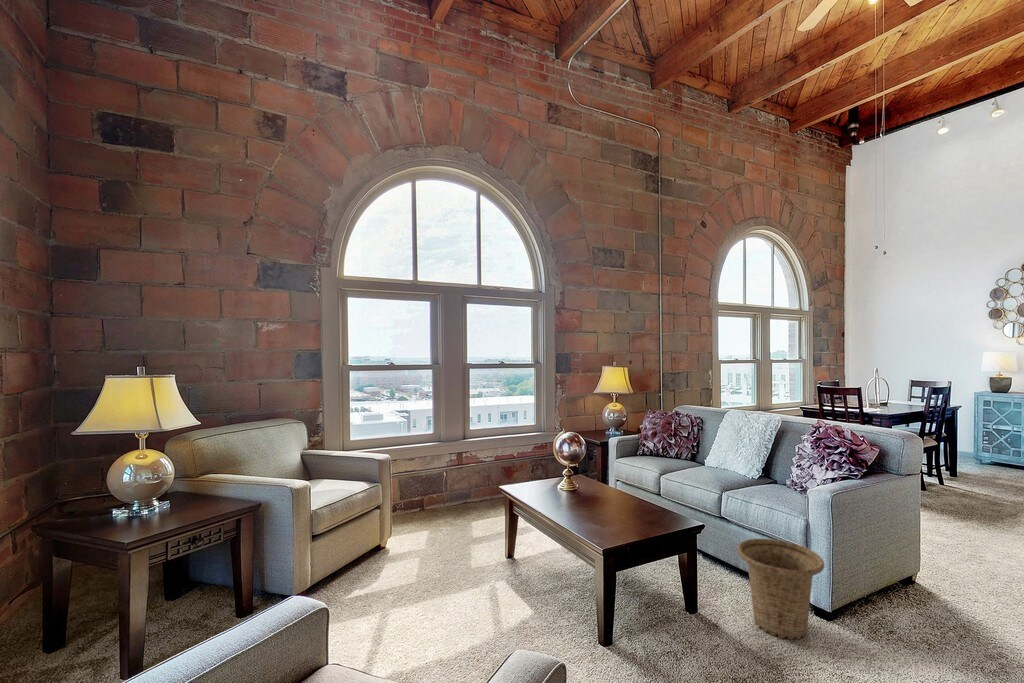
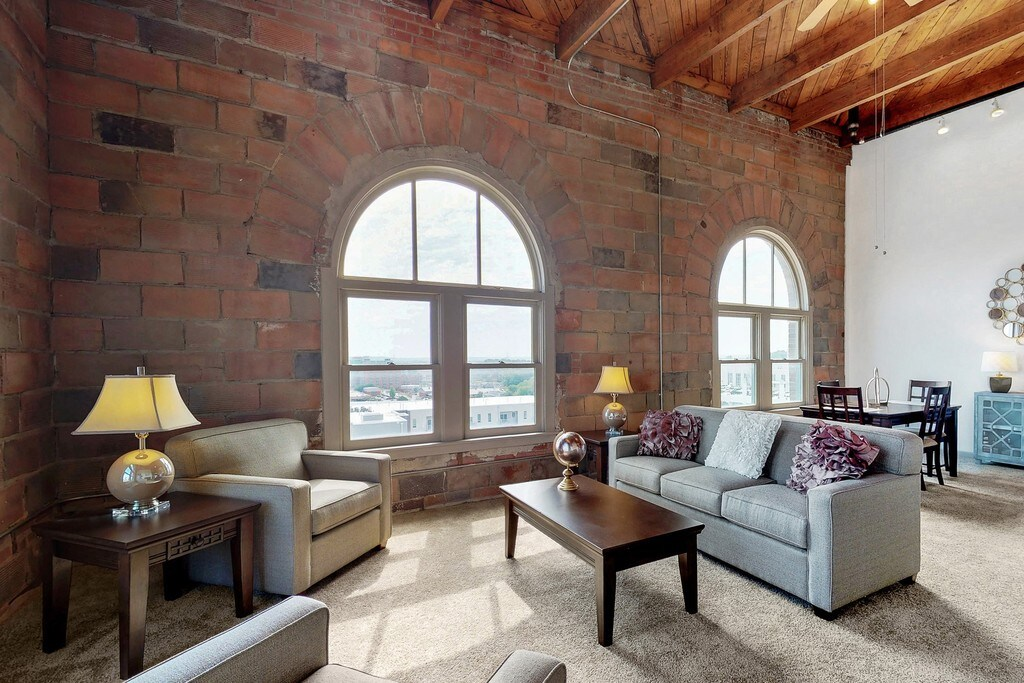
- basket (779, 589)
